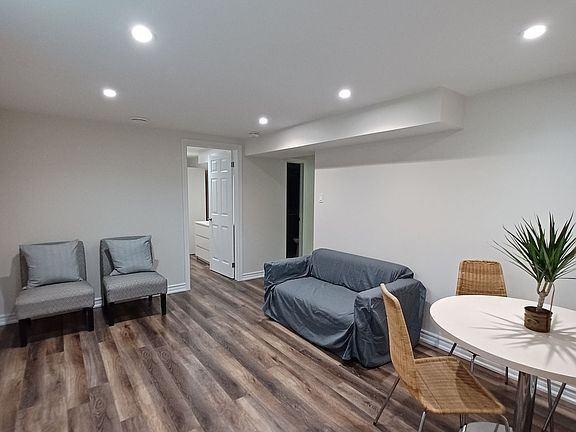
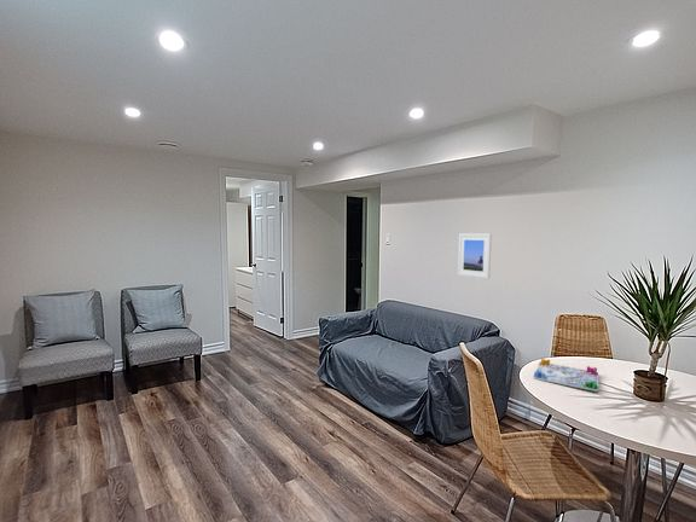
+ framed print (474, 255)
+ board game (566, 372)
